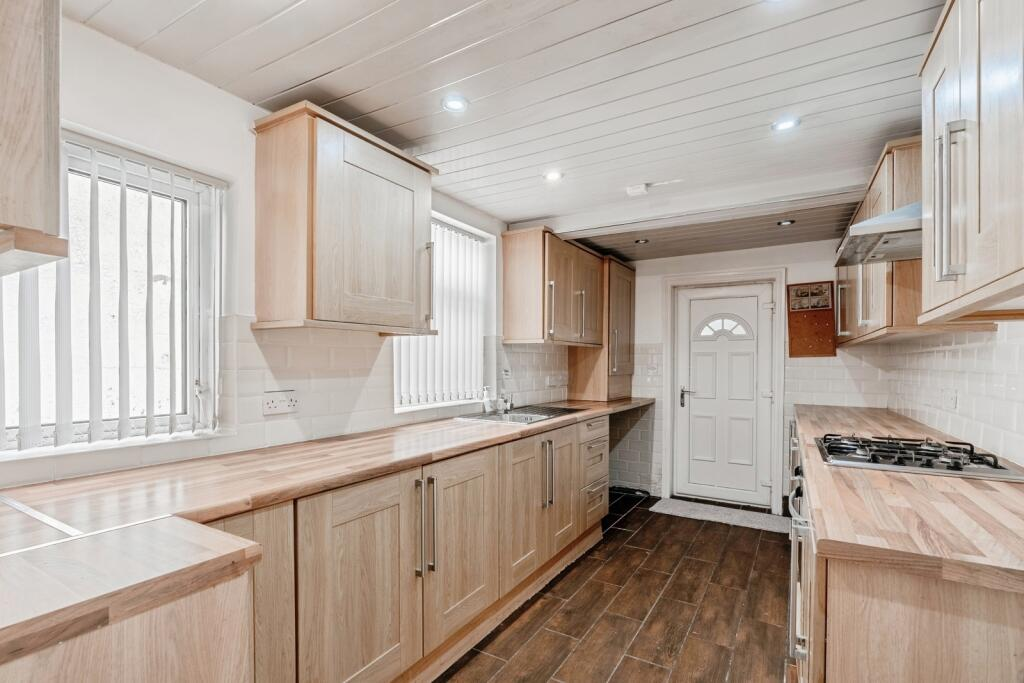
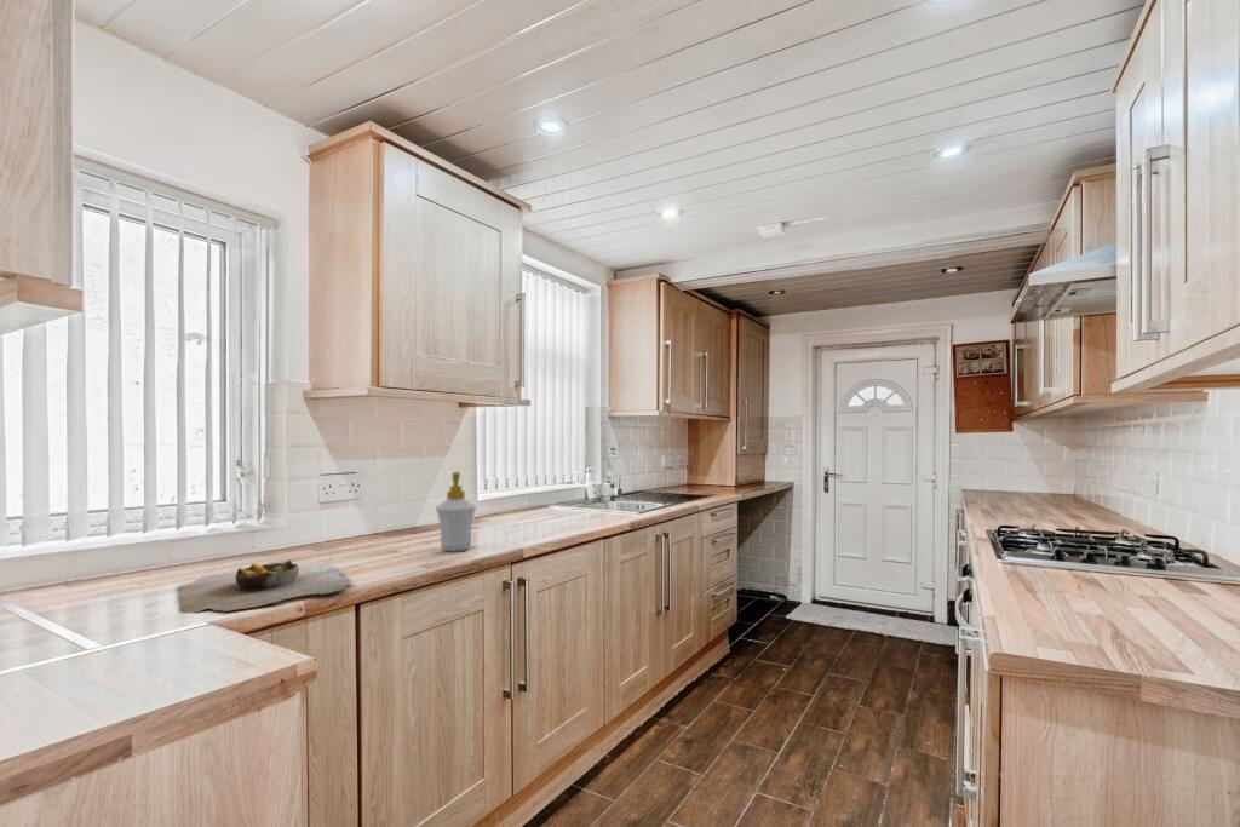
+ soap bottle (455, 510)
+ cutting board (266, 574)
